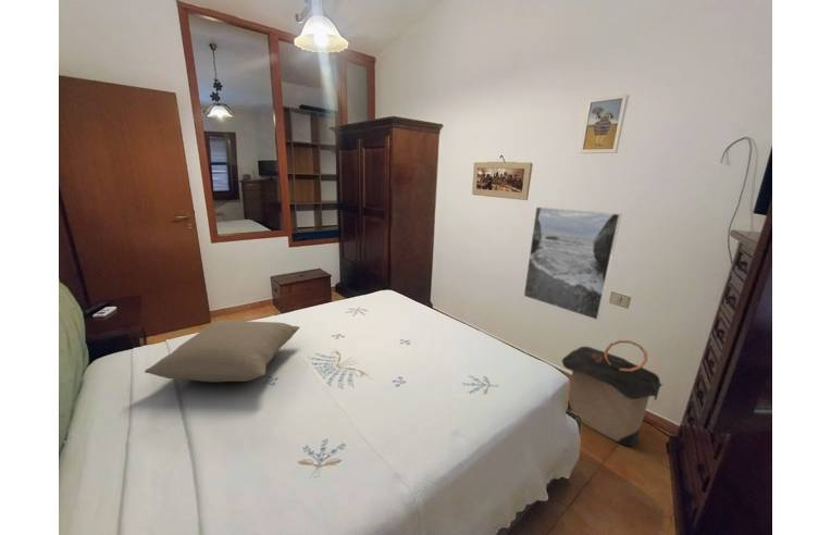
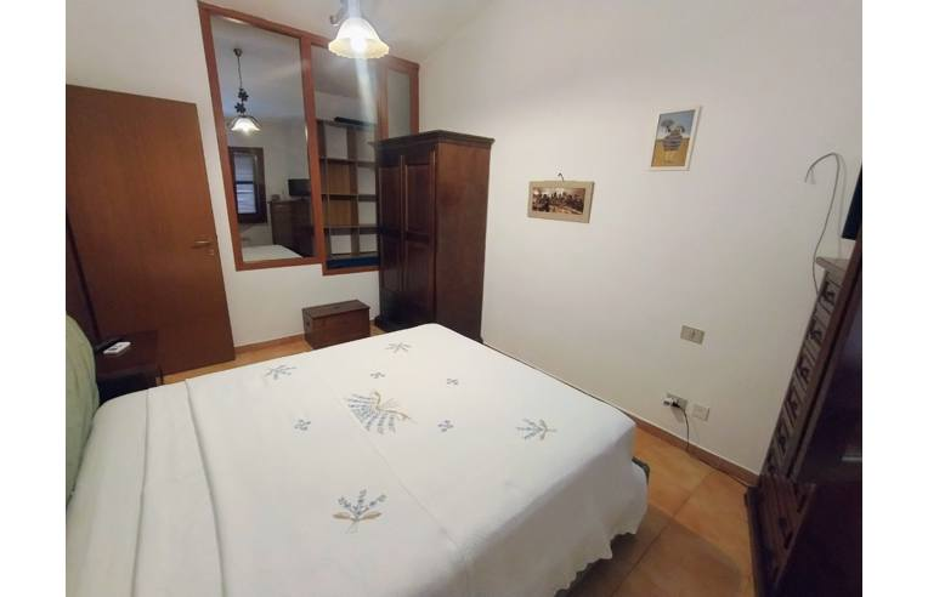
- pillow (234, 347)
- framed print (566, 260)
- laundry hamper (606, 383)
